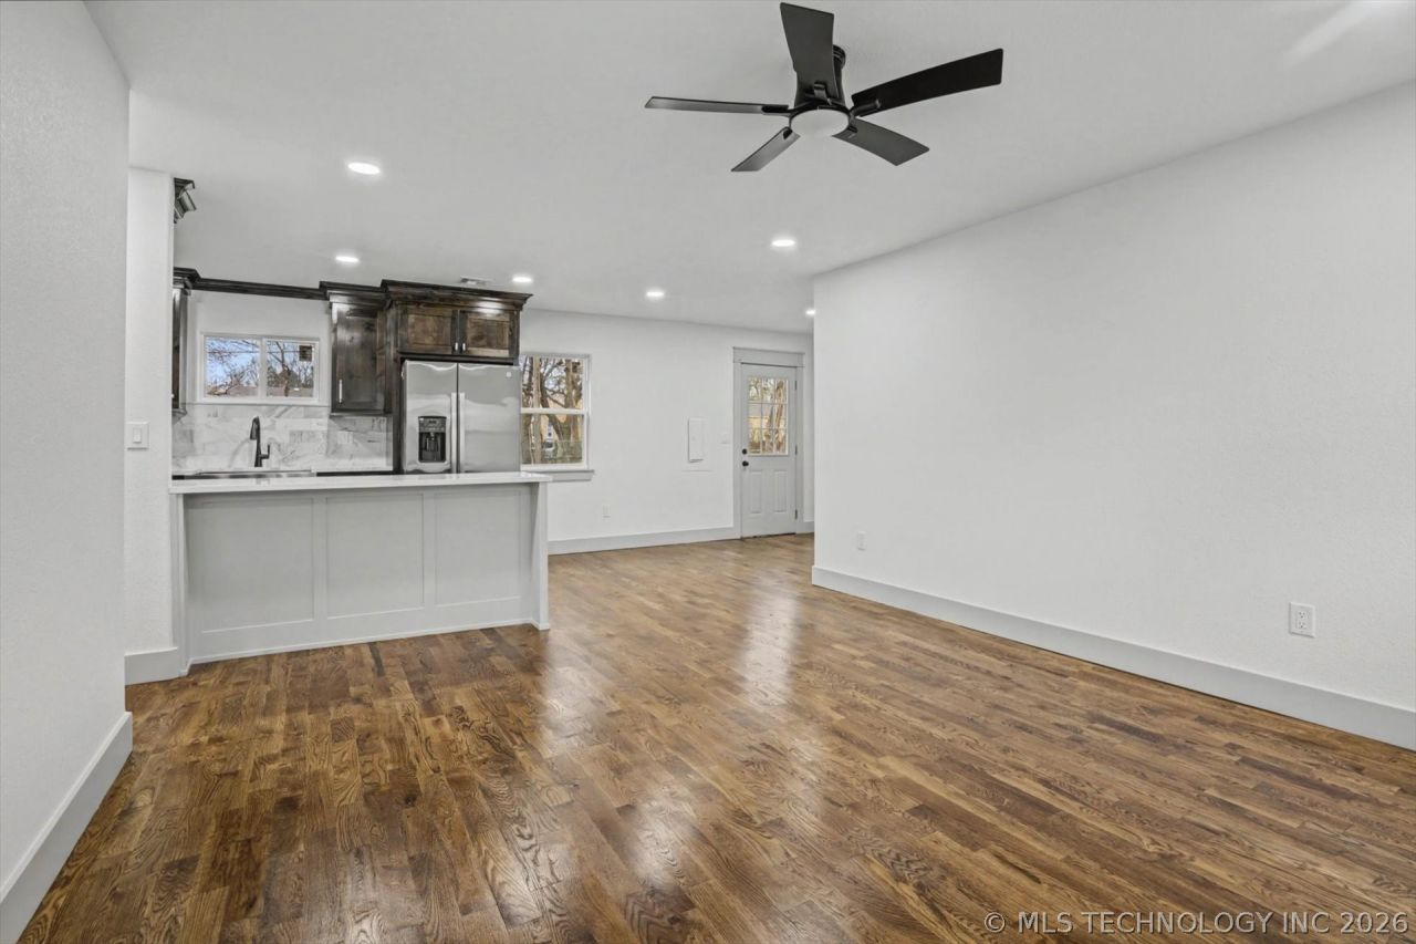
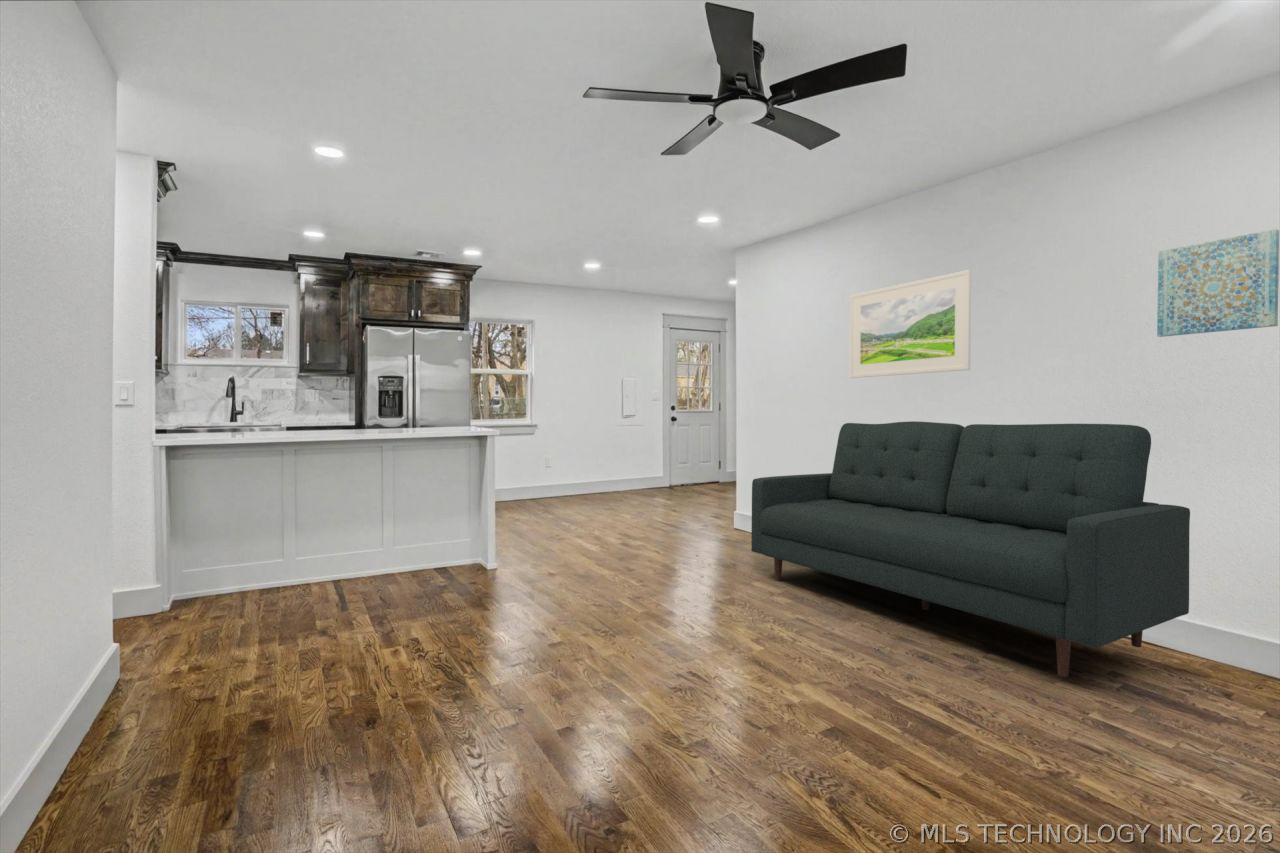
+ sofa (930, 515)
+ wall art (1214, 286)
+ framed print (904, 329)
